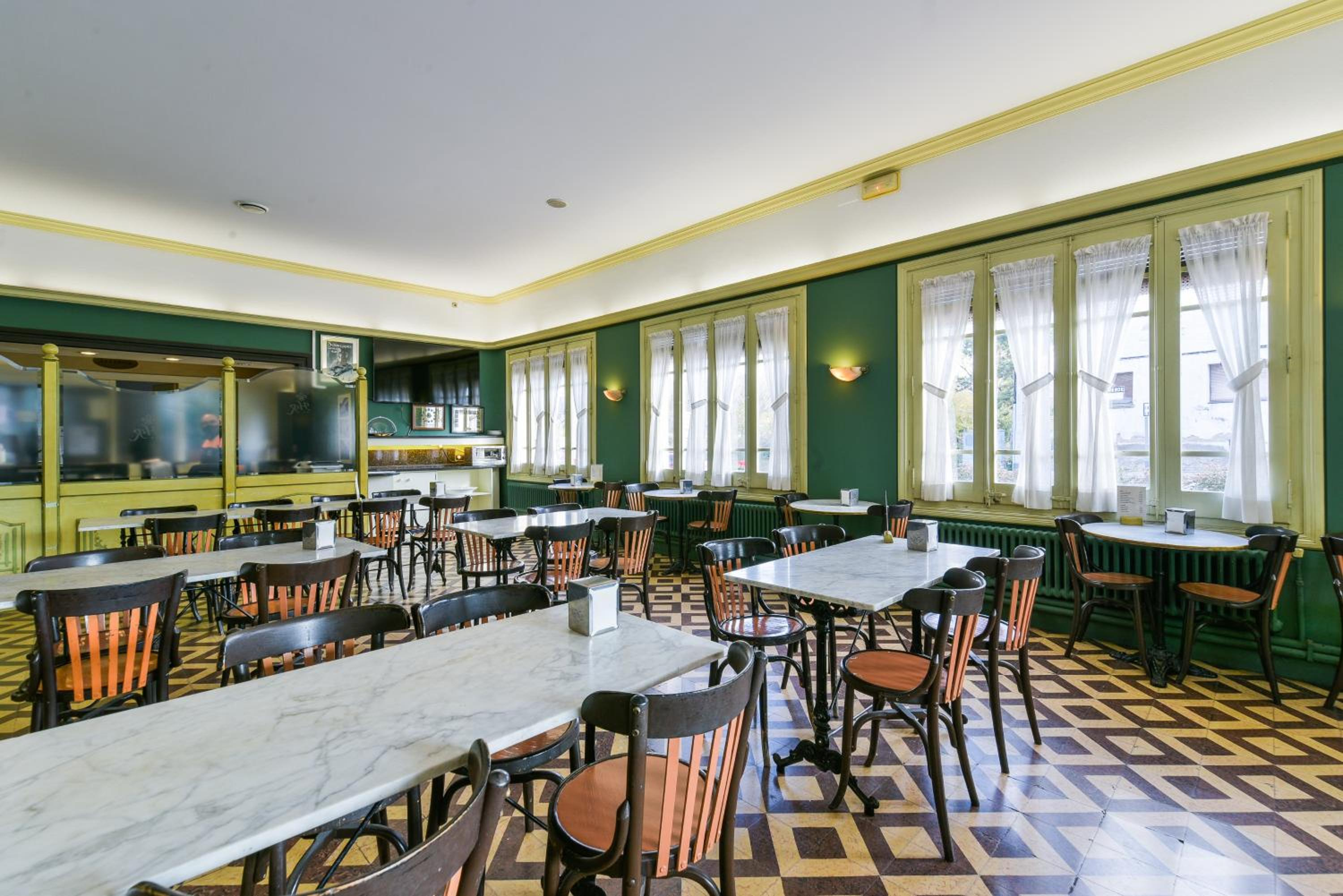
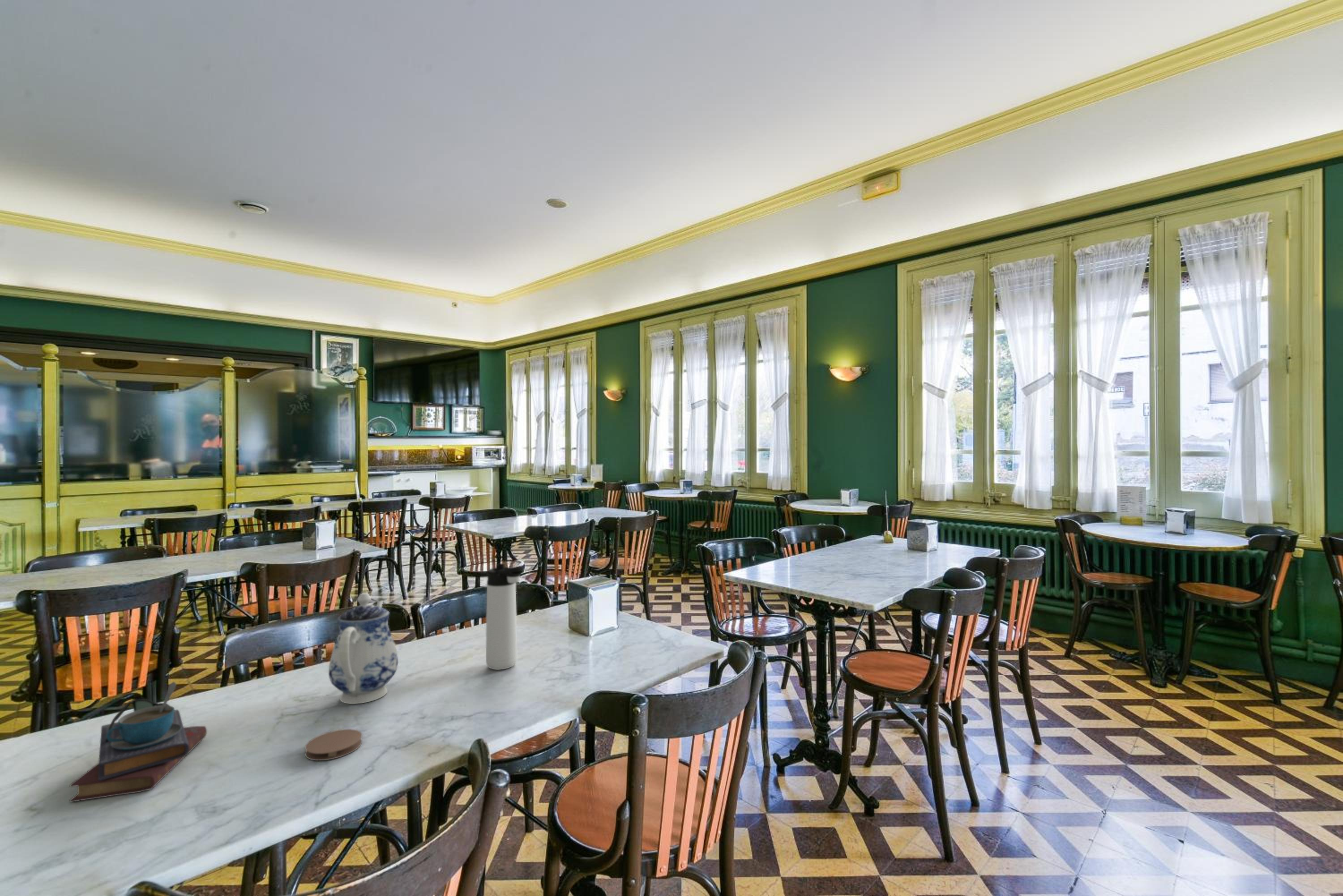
+ thermos bottle (506, 616)
+ coaster (334, 744)
+ teapot (364, 644)
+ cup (142, 728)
